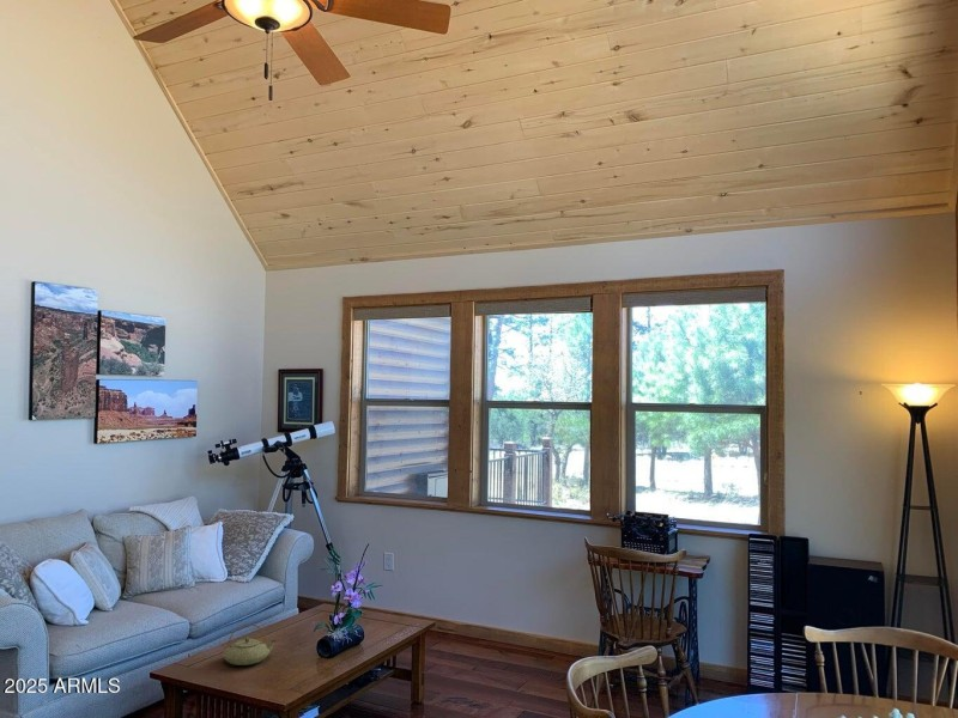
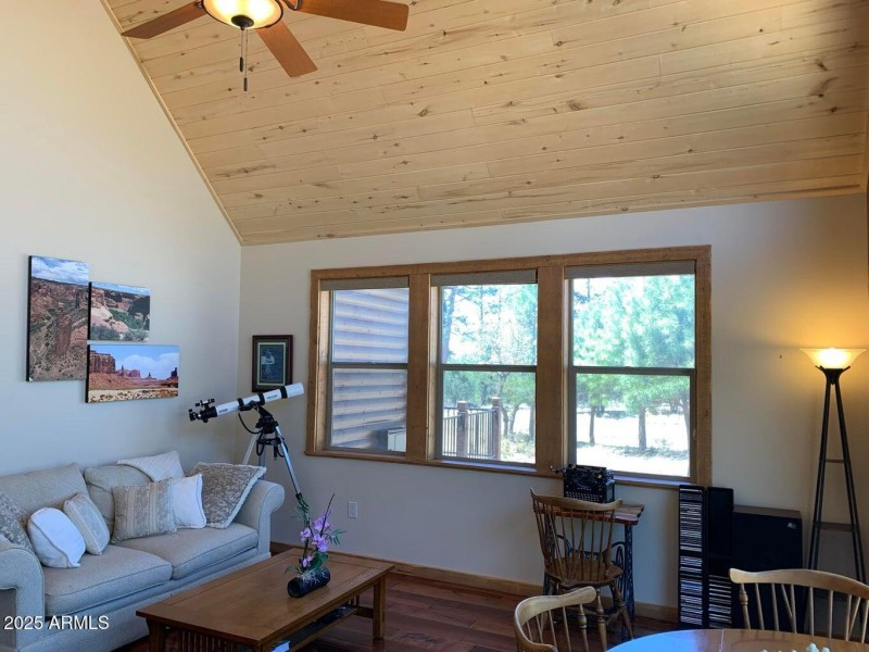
- teapot (249, 641)
